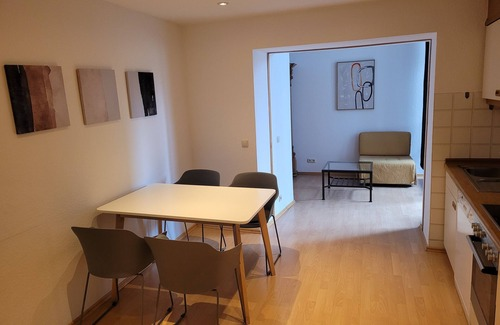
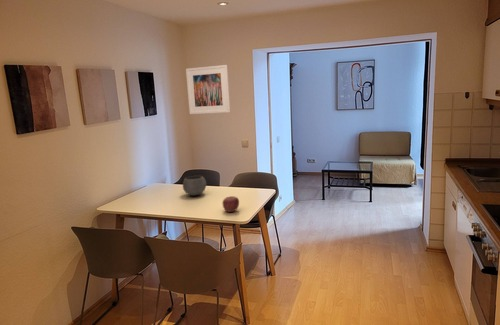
+ apple (231, 204)
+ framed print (207, 90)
+ bowl (194, 186)
